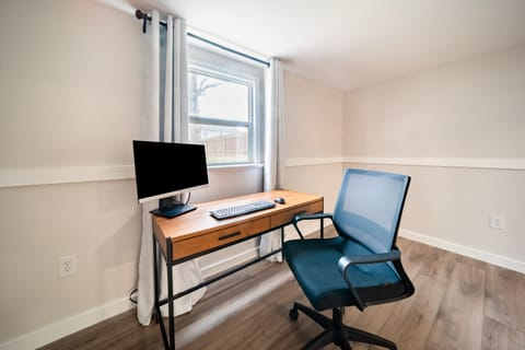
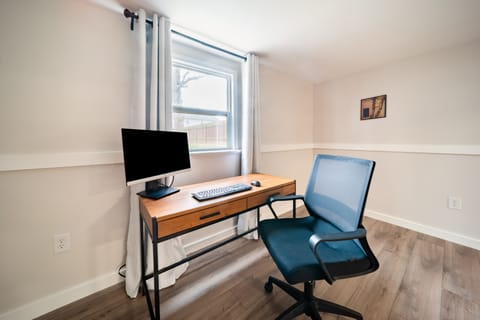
+ wall art (372, 108)
